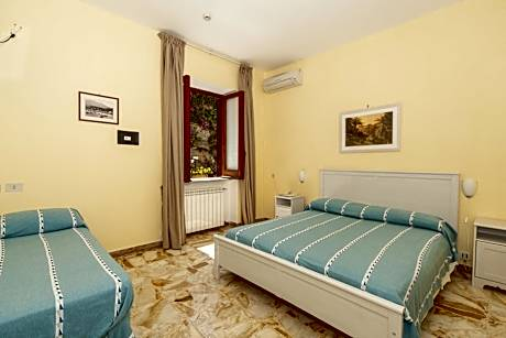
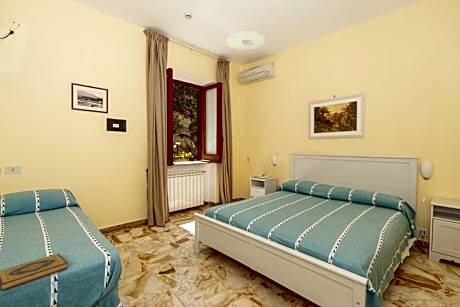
+ ceiling light (245, 39)
+ hardback book (33, 269)
